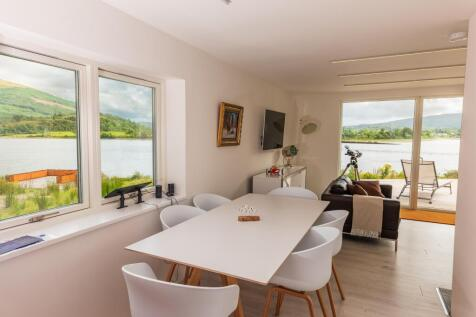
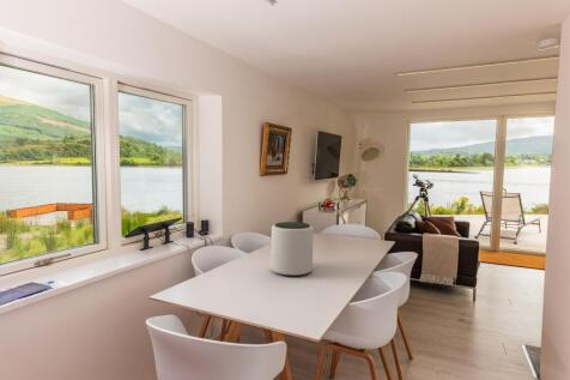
+ plant pot (291, 247)
